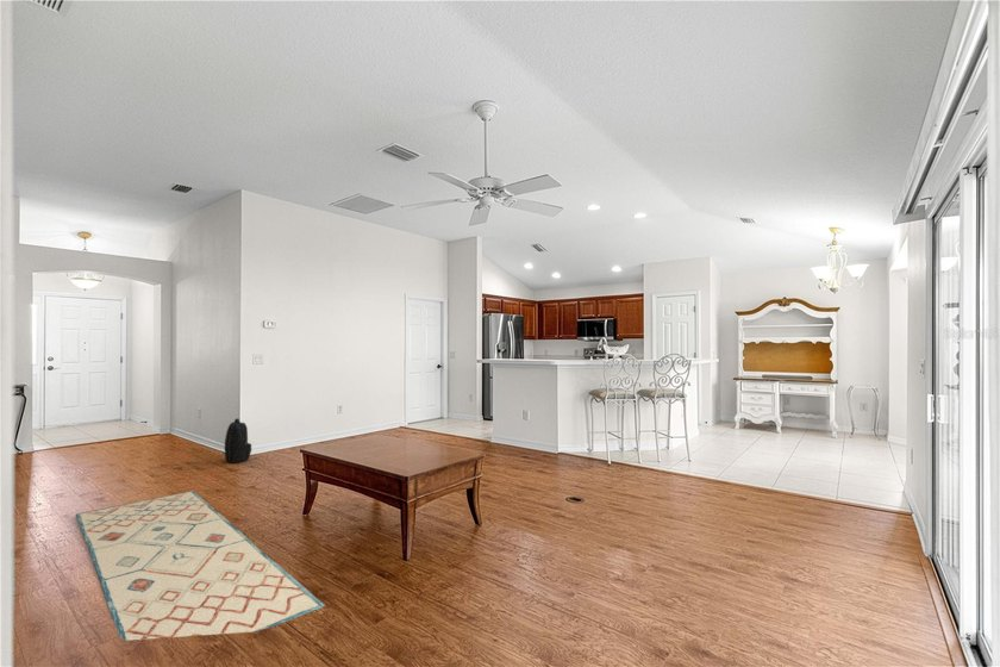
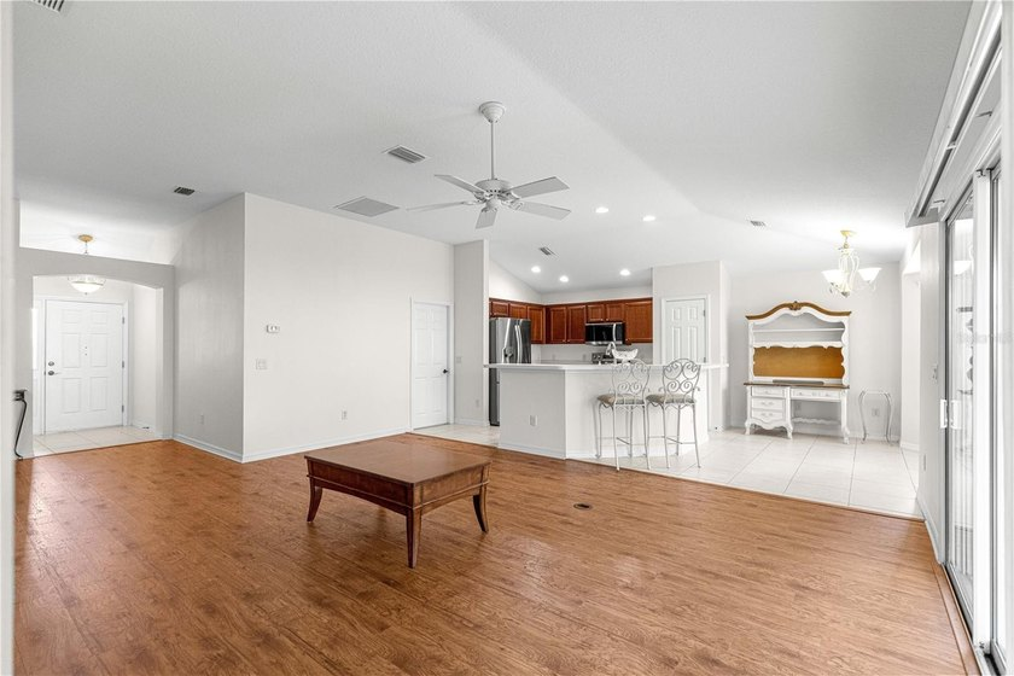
- backpack (237, 440)
- rug (175, 550)
